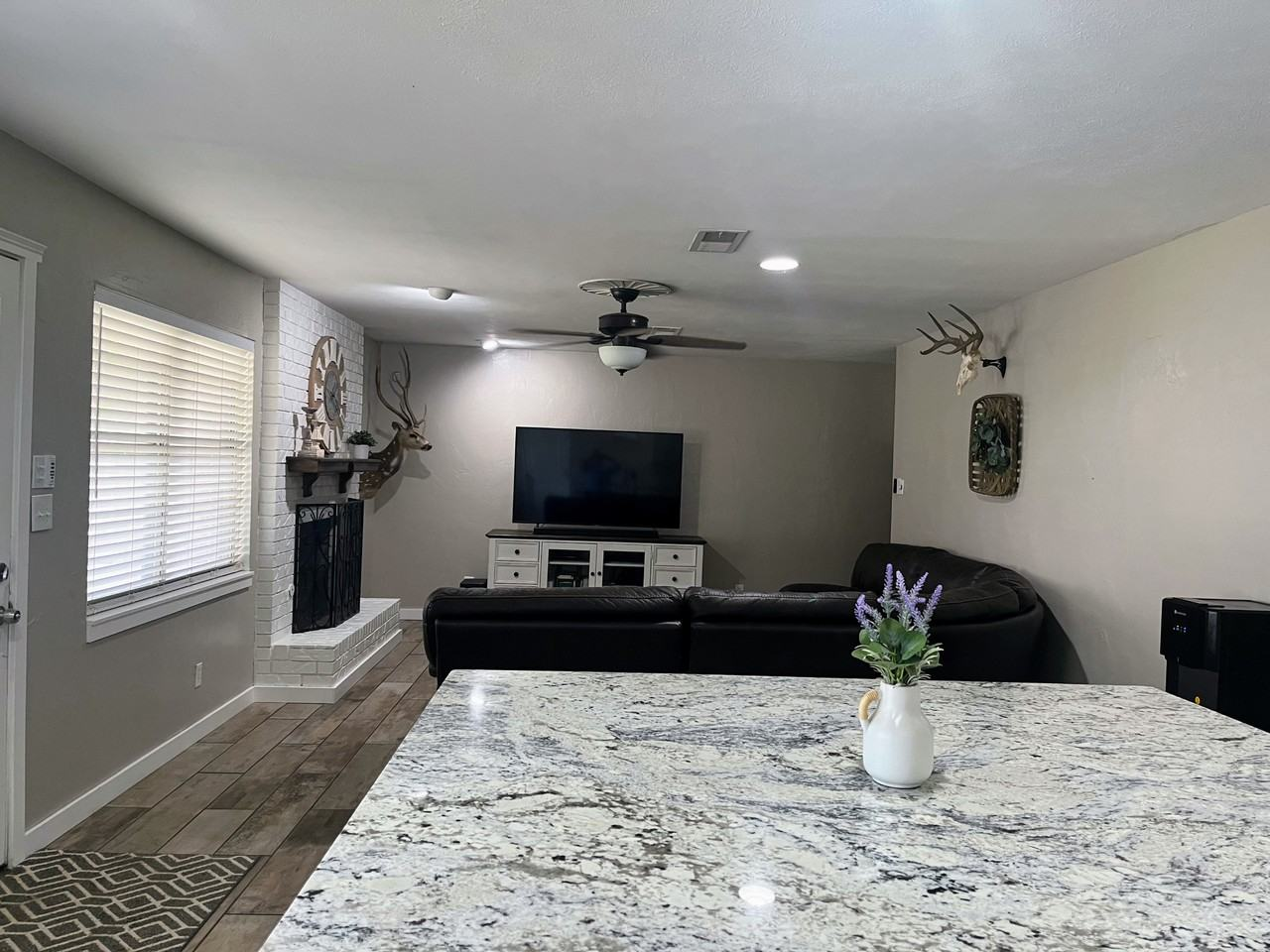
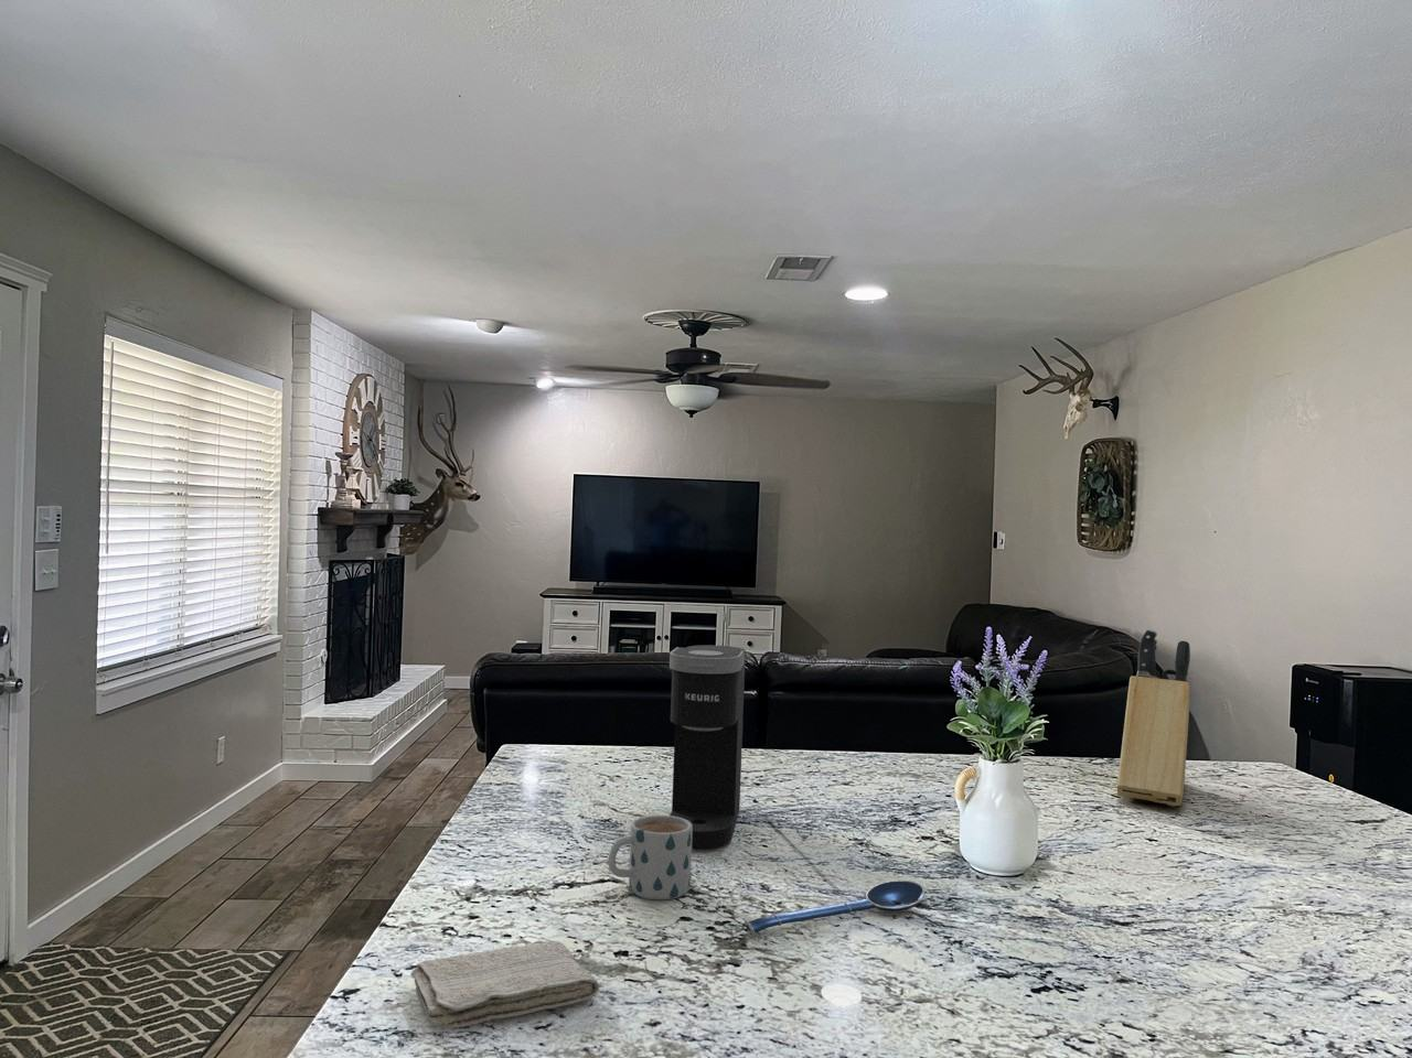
+ spoon (835, 905)
+ coffee maker (707, 736)
+ washcloth (503, 979)
+ knife block (1157, 710)
+ mug (648, 858)
